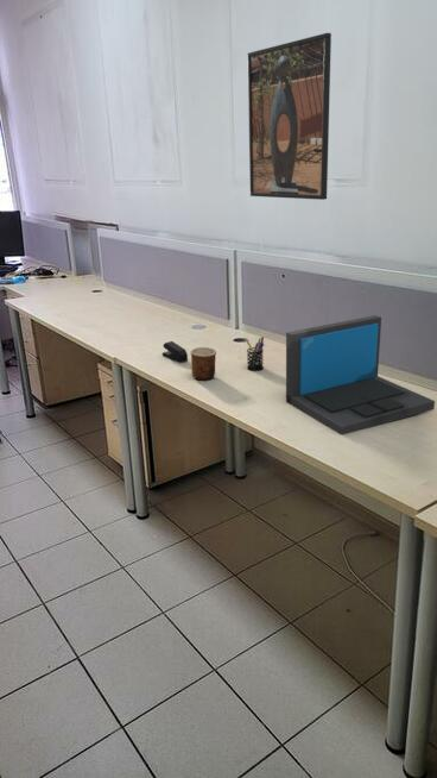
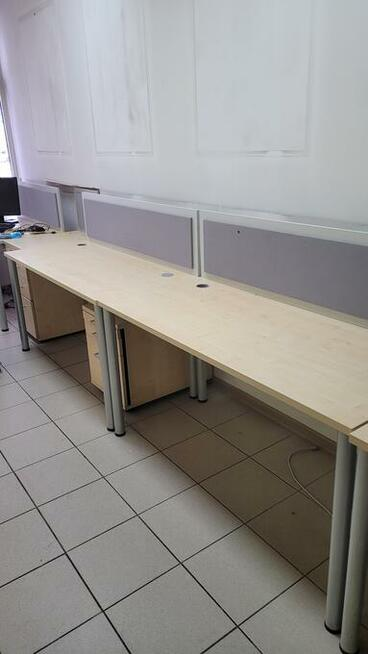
- laptop (360, 370)
- stapler (175, 351)
- cup (203, 364)
- pen holder (256, 351)
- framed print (285, 124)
